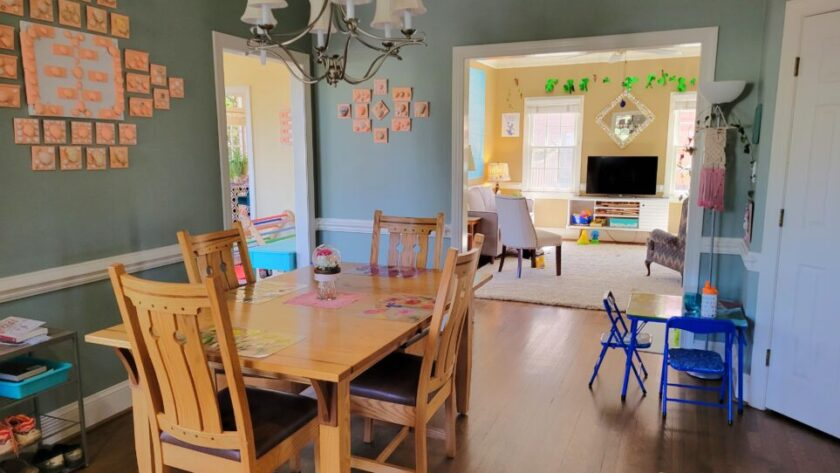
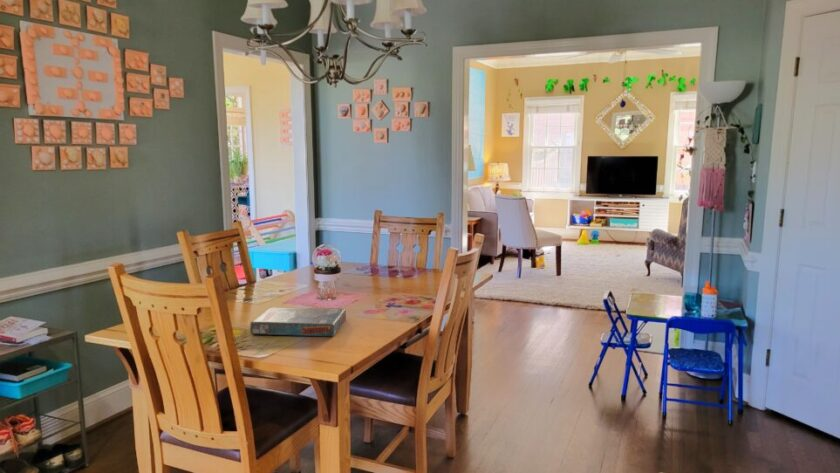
+ board game (300, 320)
